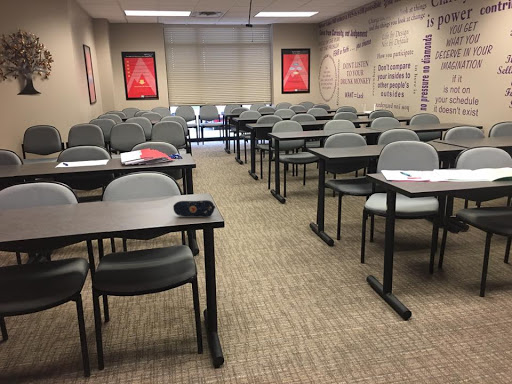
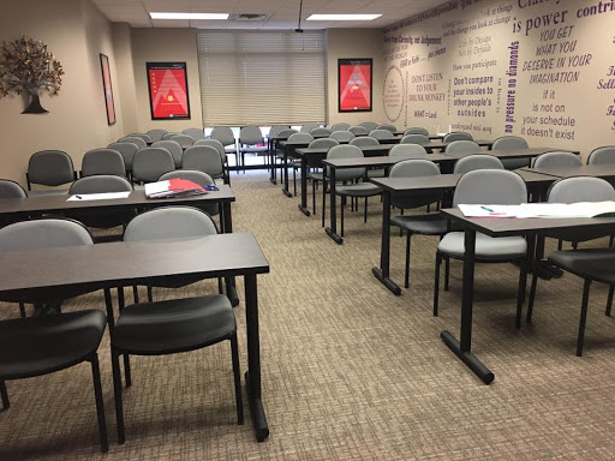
- pencil case (193, 208)
